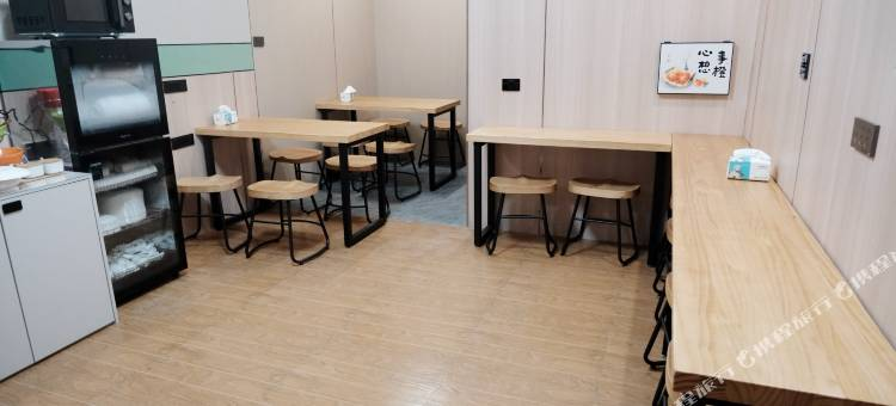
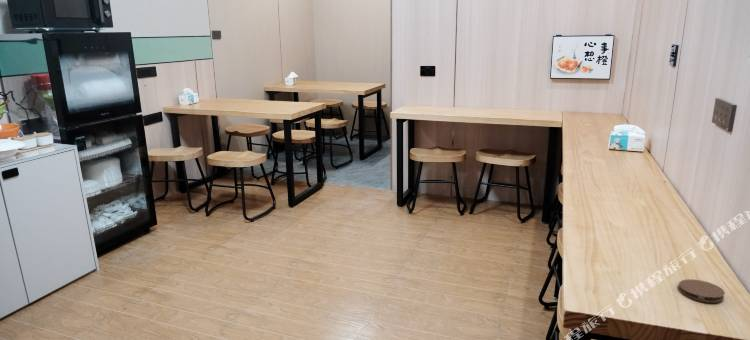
+ coaster (701, 290)
